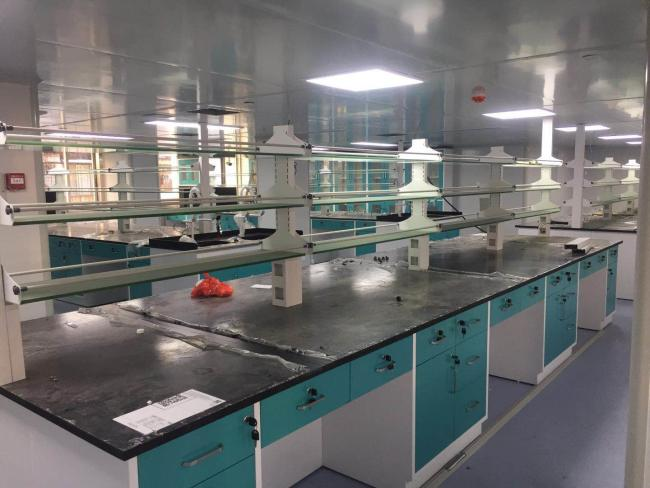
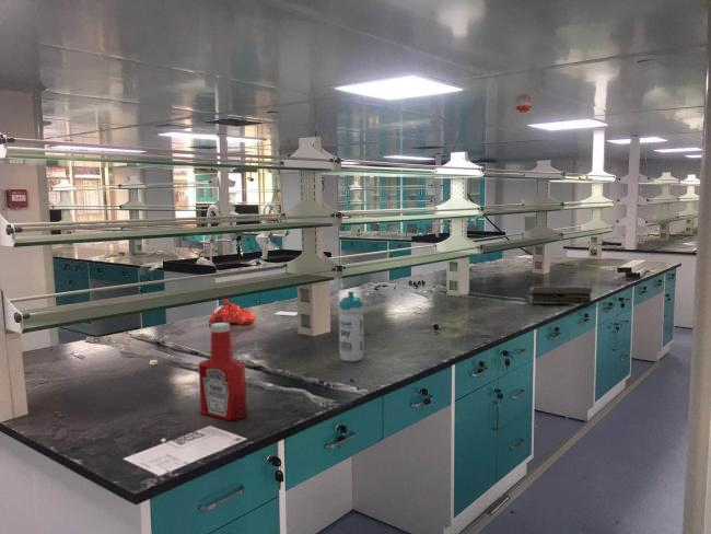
+ laptop (557, 292)
+ soap bottle (221, 369)
+ water bottle (351, 325)
